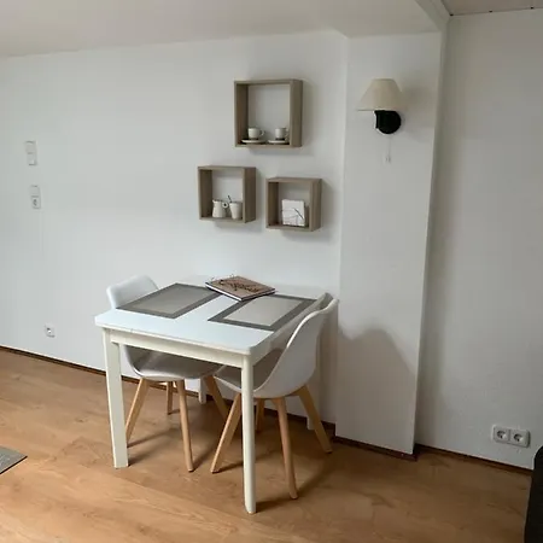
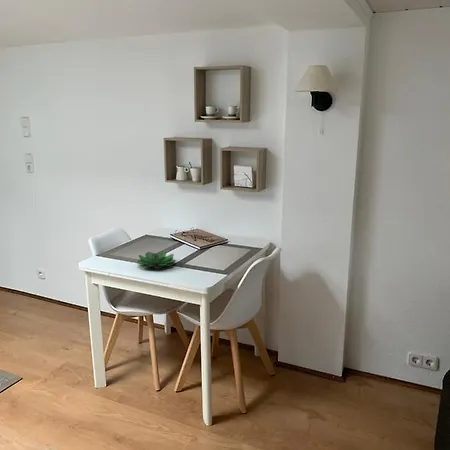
+ succulent plant (156, 259)
